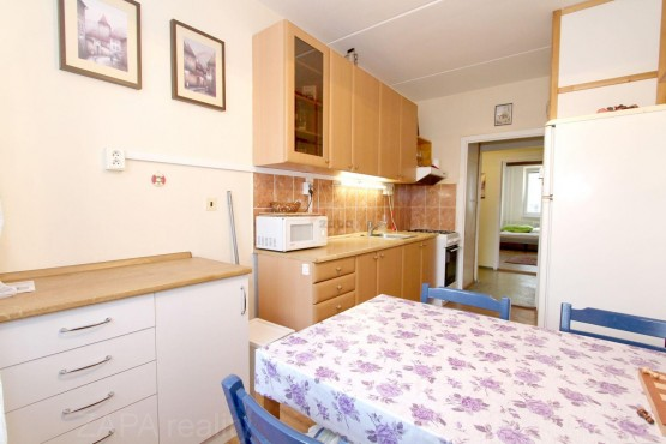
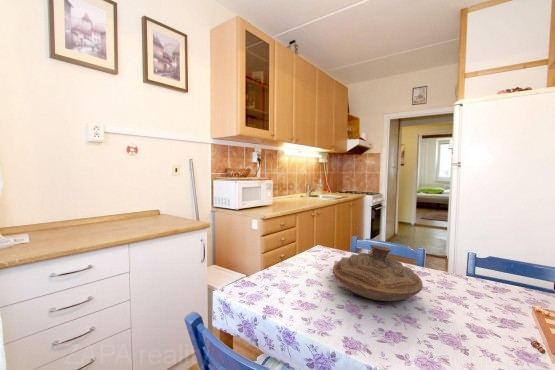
+ decorative bowl (375, 269)
